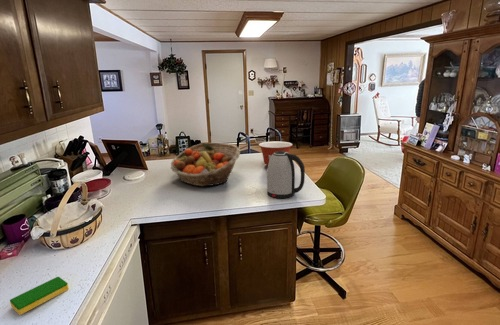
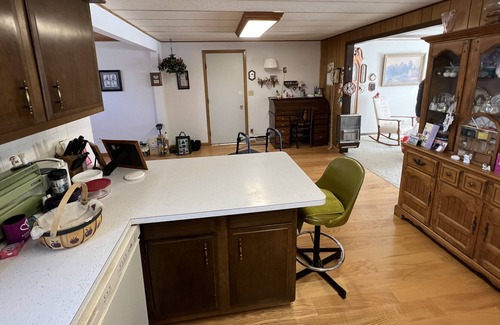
- fruit basket (205, 163)
- mixing bowl (274, 152)
- dish sponge (40, 294)
- kettle (285, 173)
